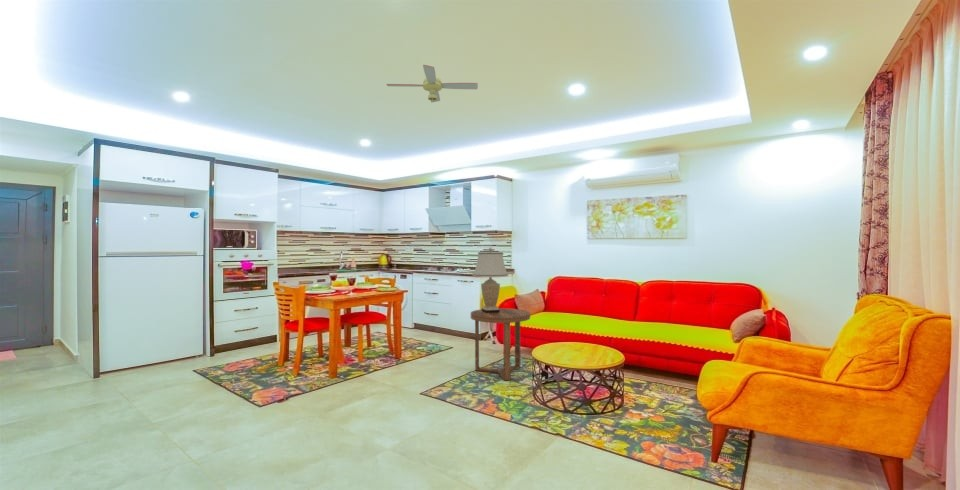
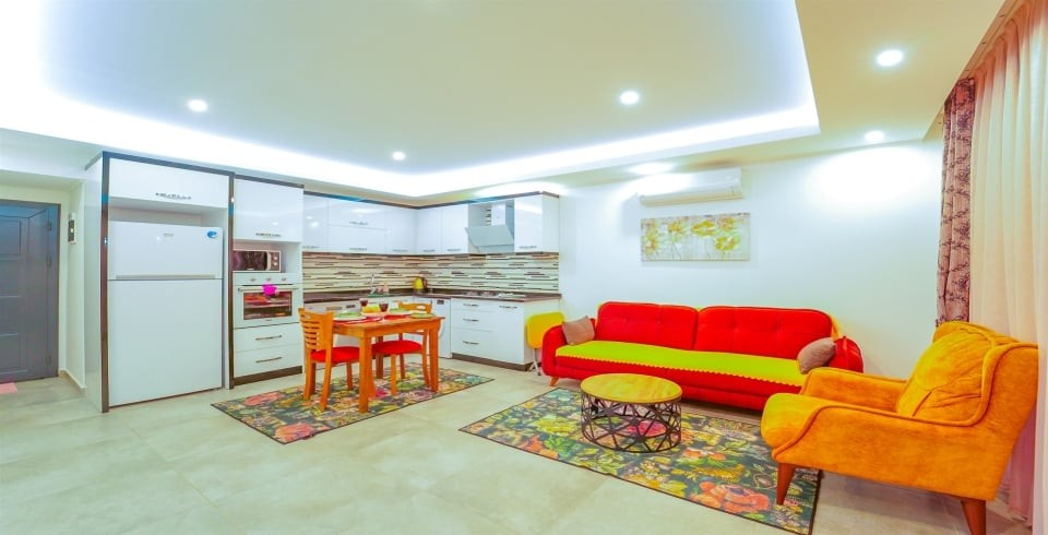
- ceiling fan (432, 88)
- table lamp (490, 279)
- side table (504, 342)
